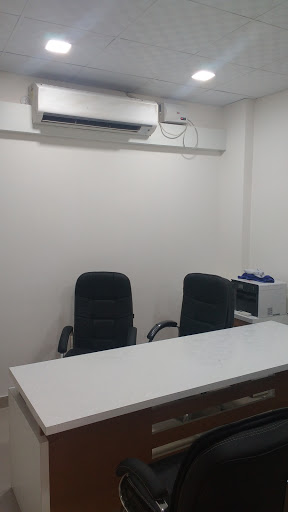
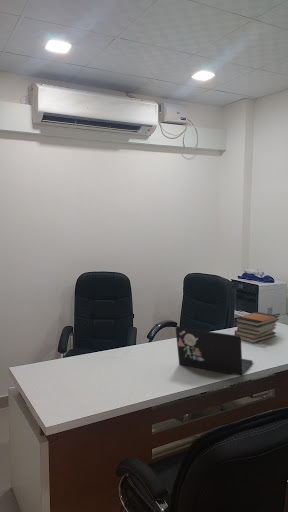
+ book stack (256, 326)
+ laptop (214, 345)
